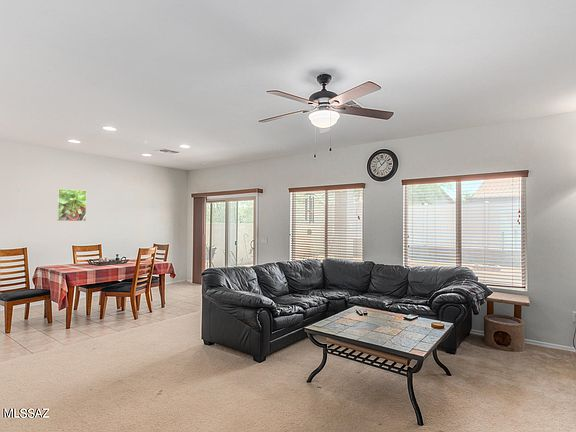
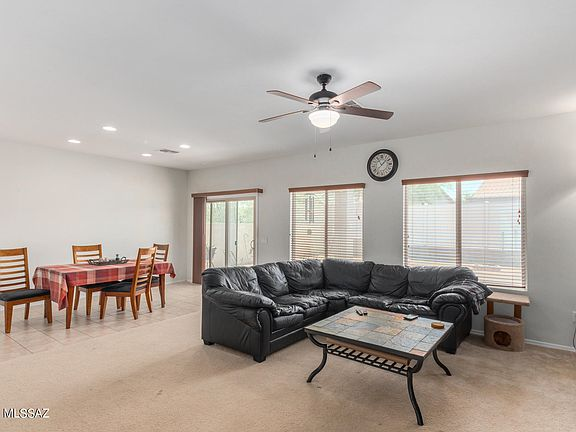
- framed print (72, 205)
